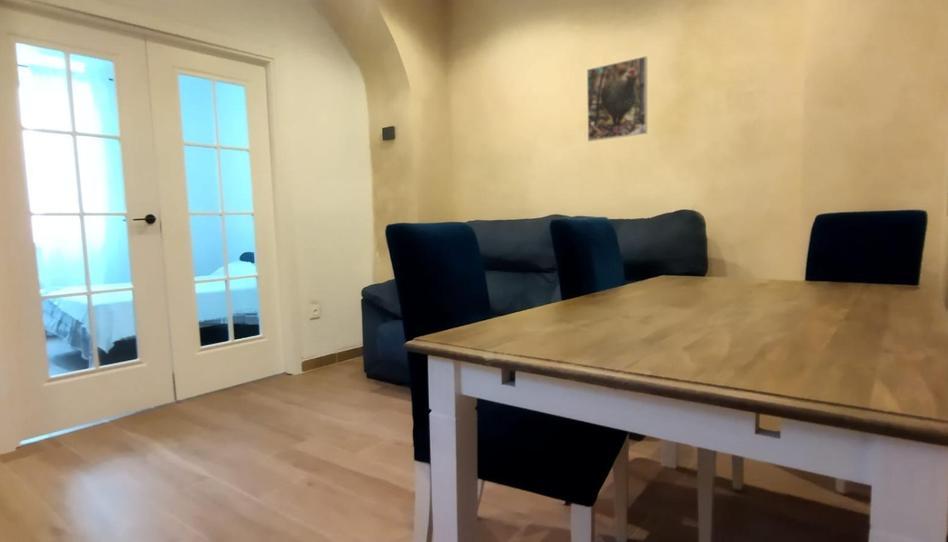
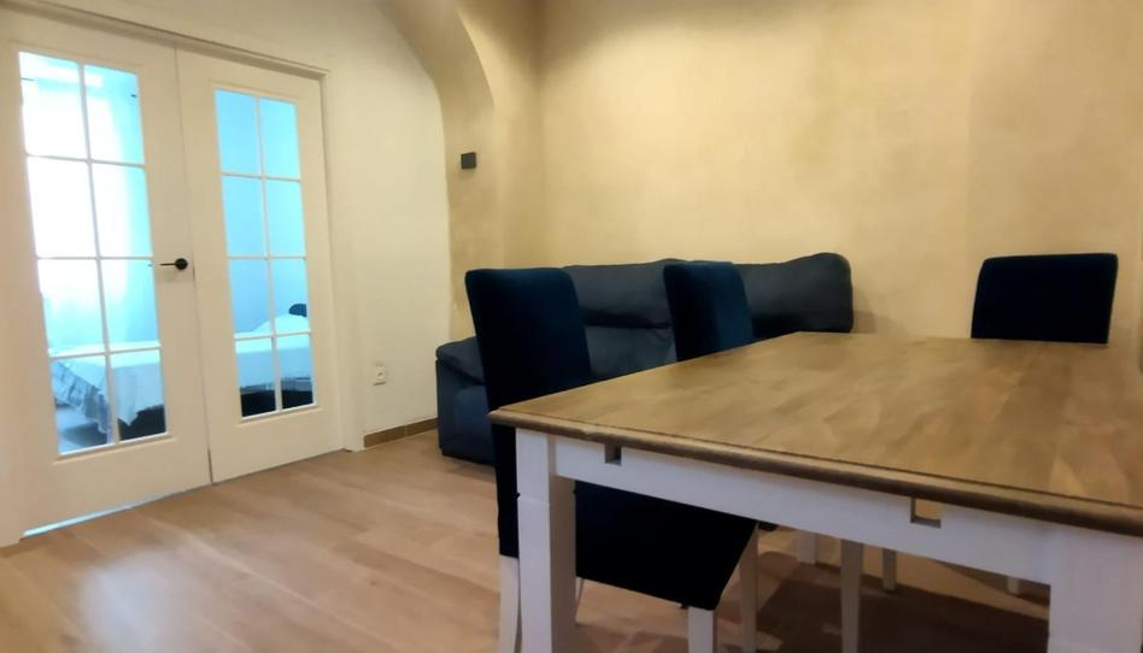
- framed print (616, 100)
